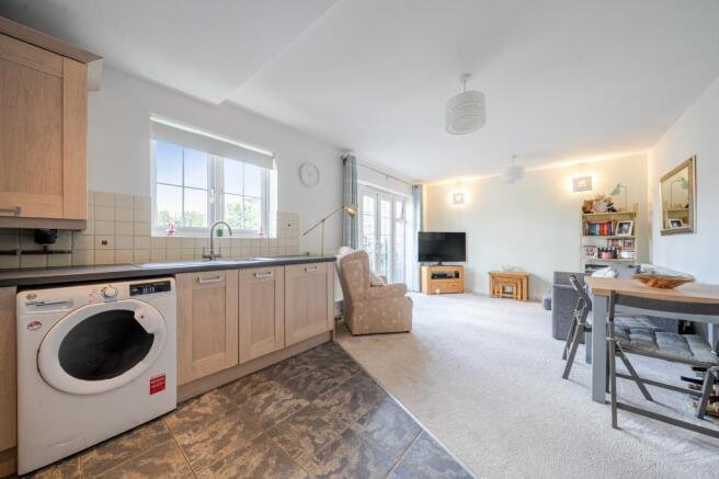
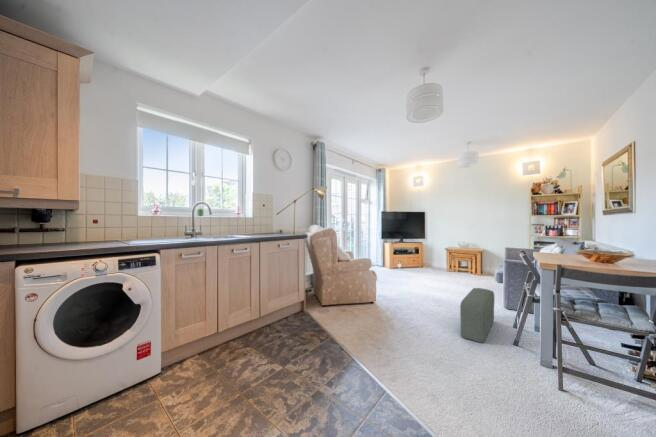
+ pouf (478, 311)
